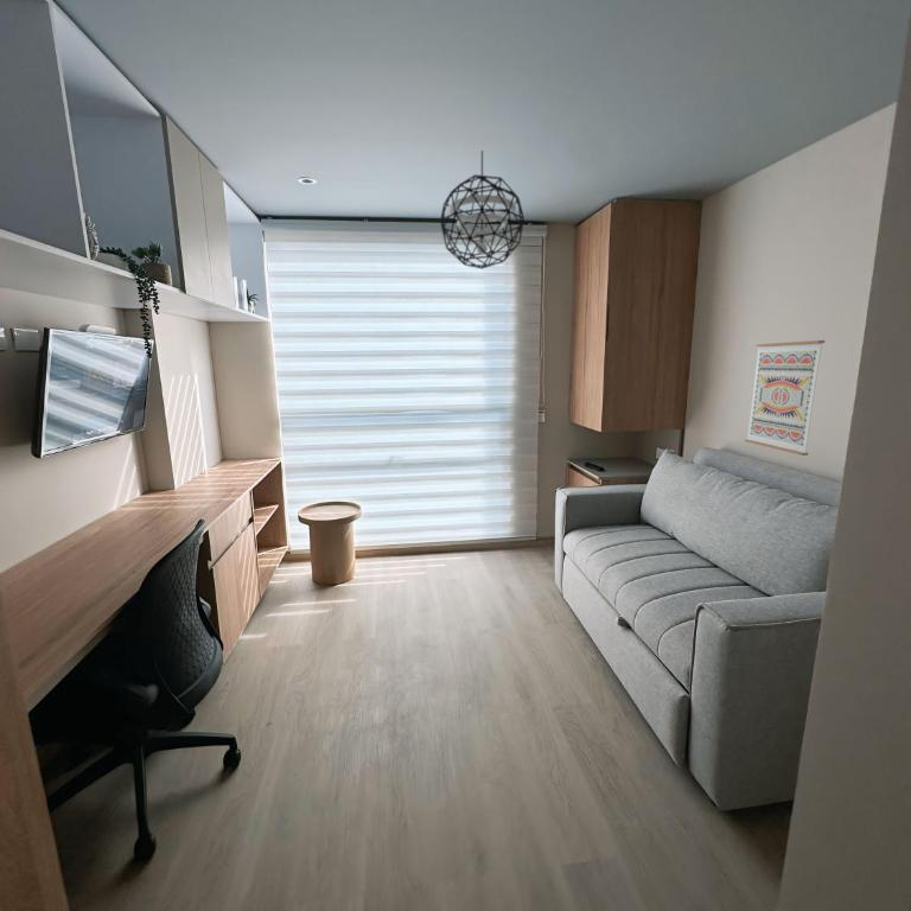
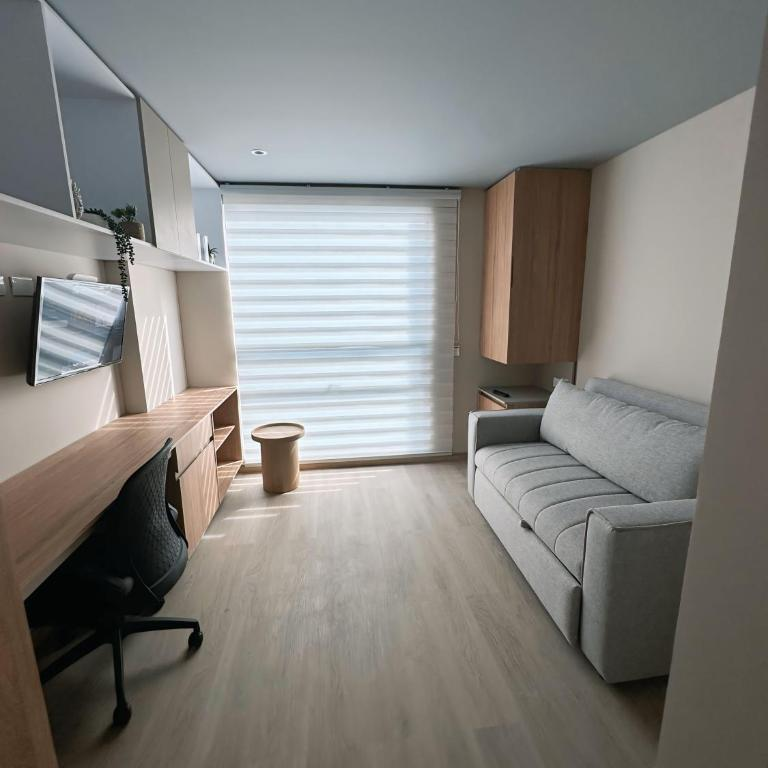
- pendant light (482, 211)
- wall art (781, 396)
